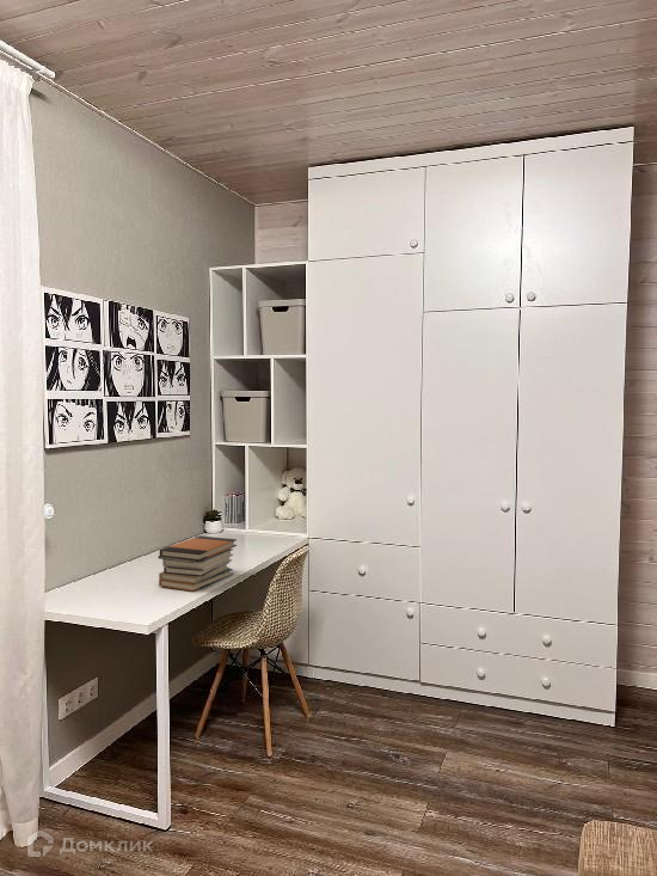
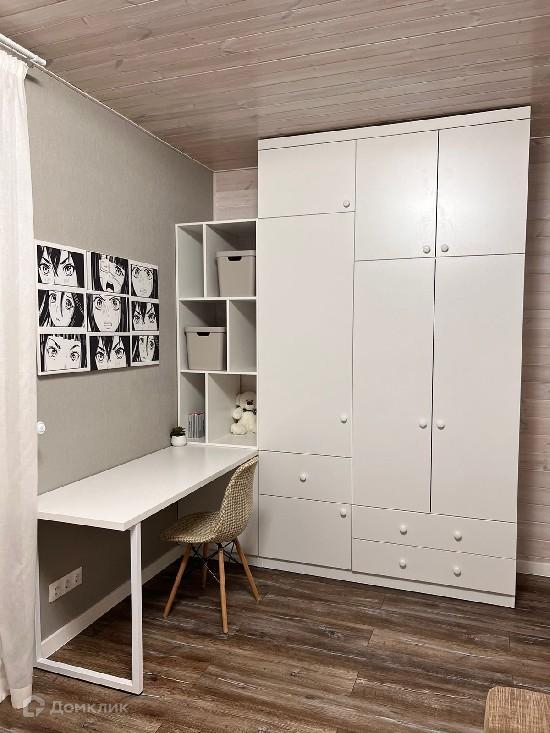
- book stack (198, 562)
